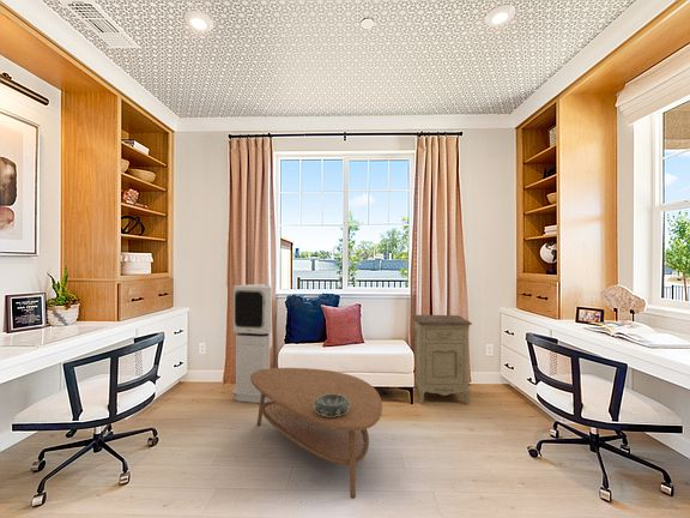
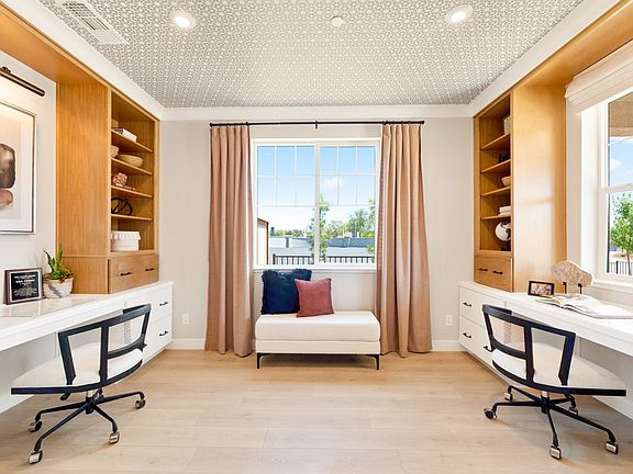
- air purifier (258, 339)
- decorative bowl (331, 404)
- nightstand (441, 357)
- coffee table (319, 416)
